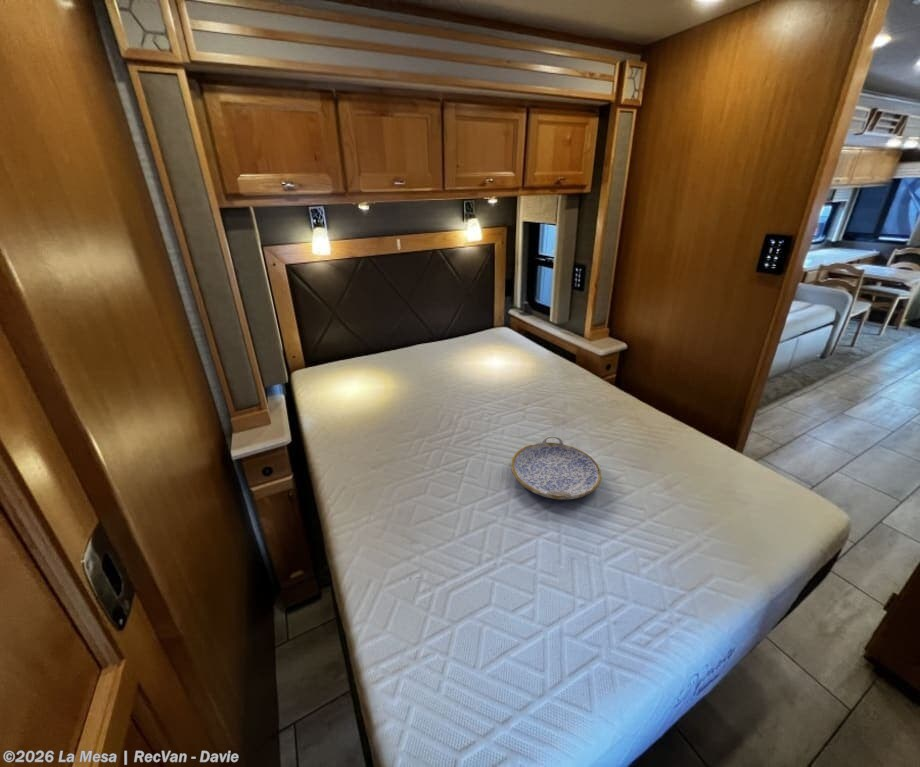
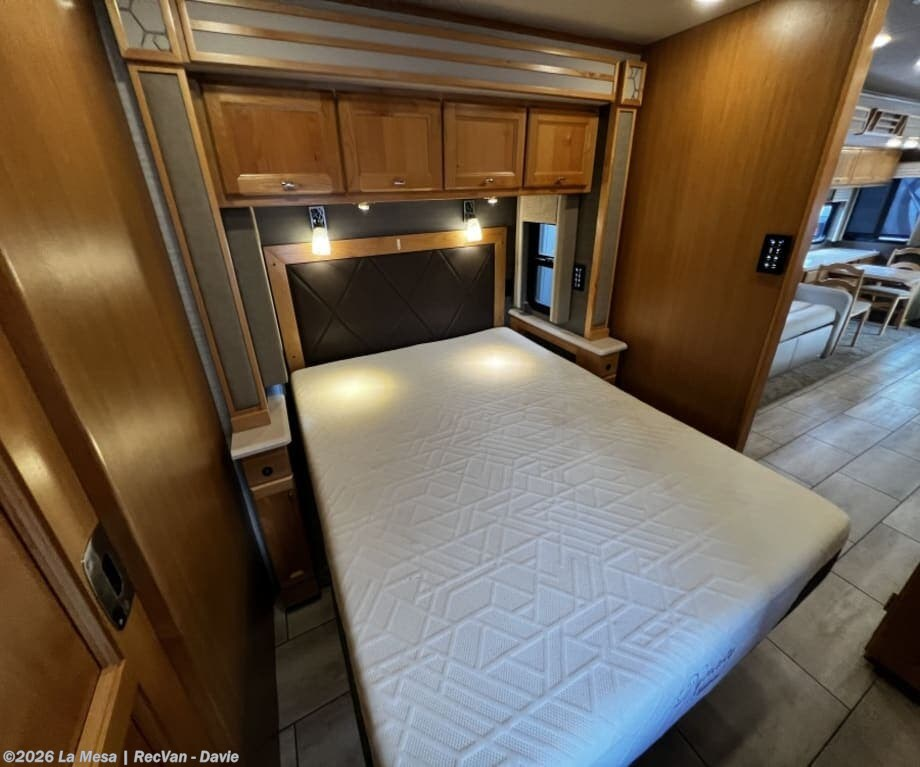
- serving tray (555, 468)
